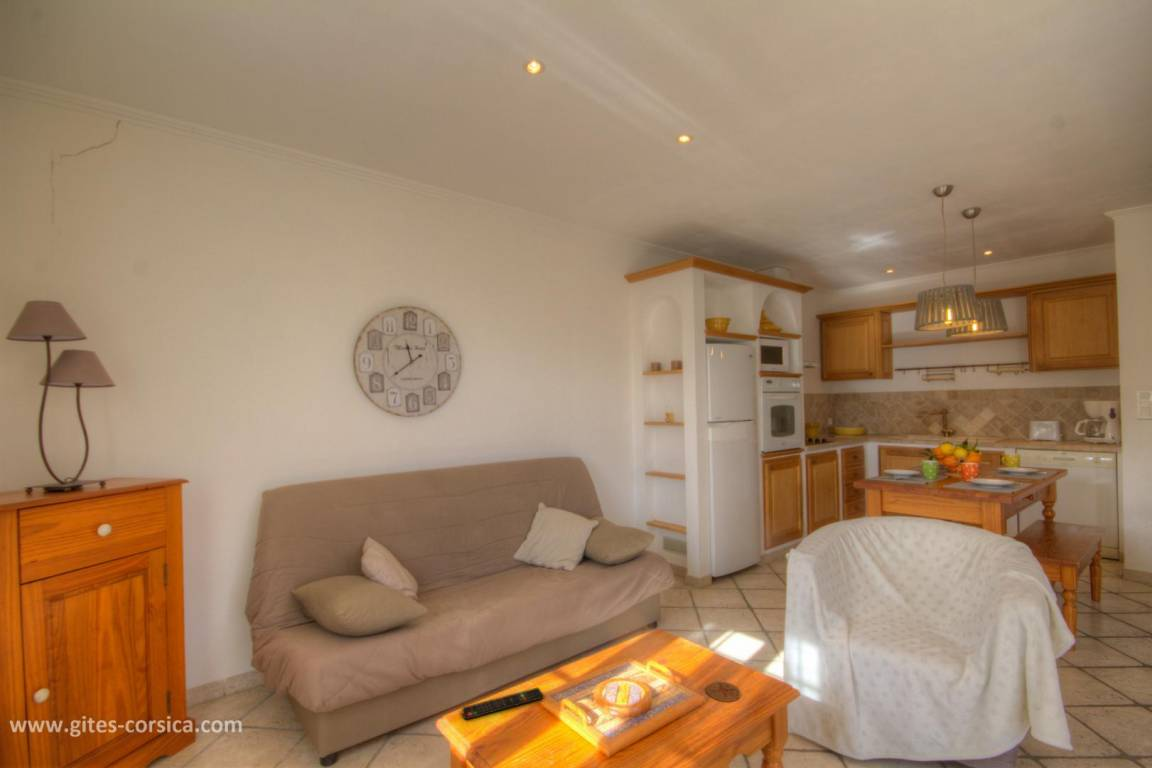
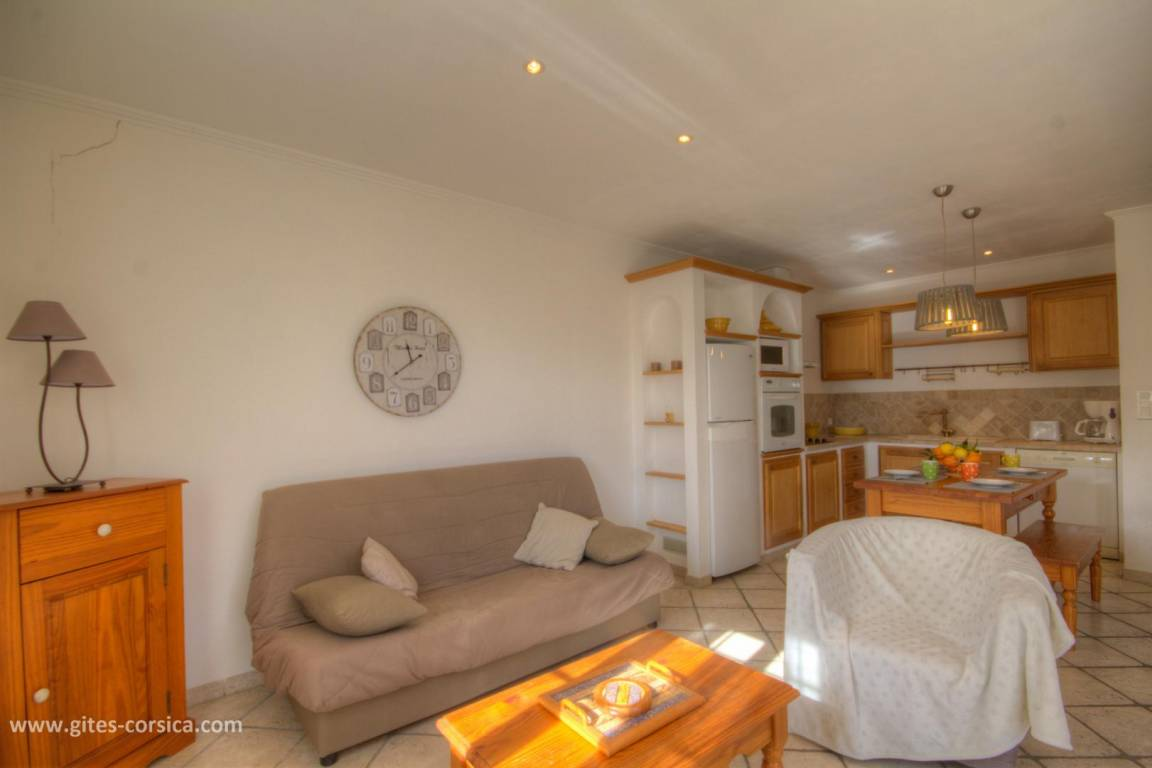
- remote control (503, 703)
- coaster (723, 691)
